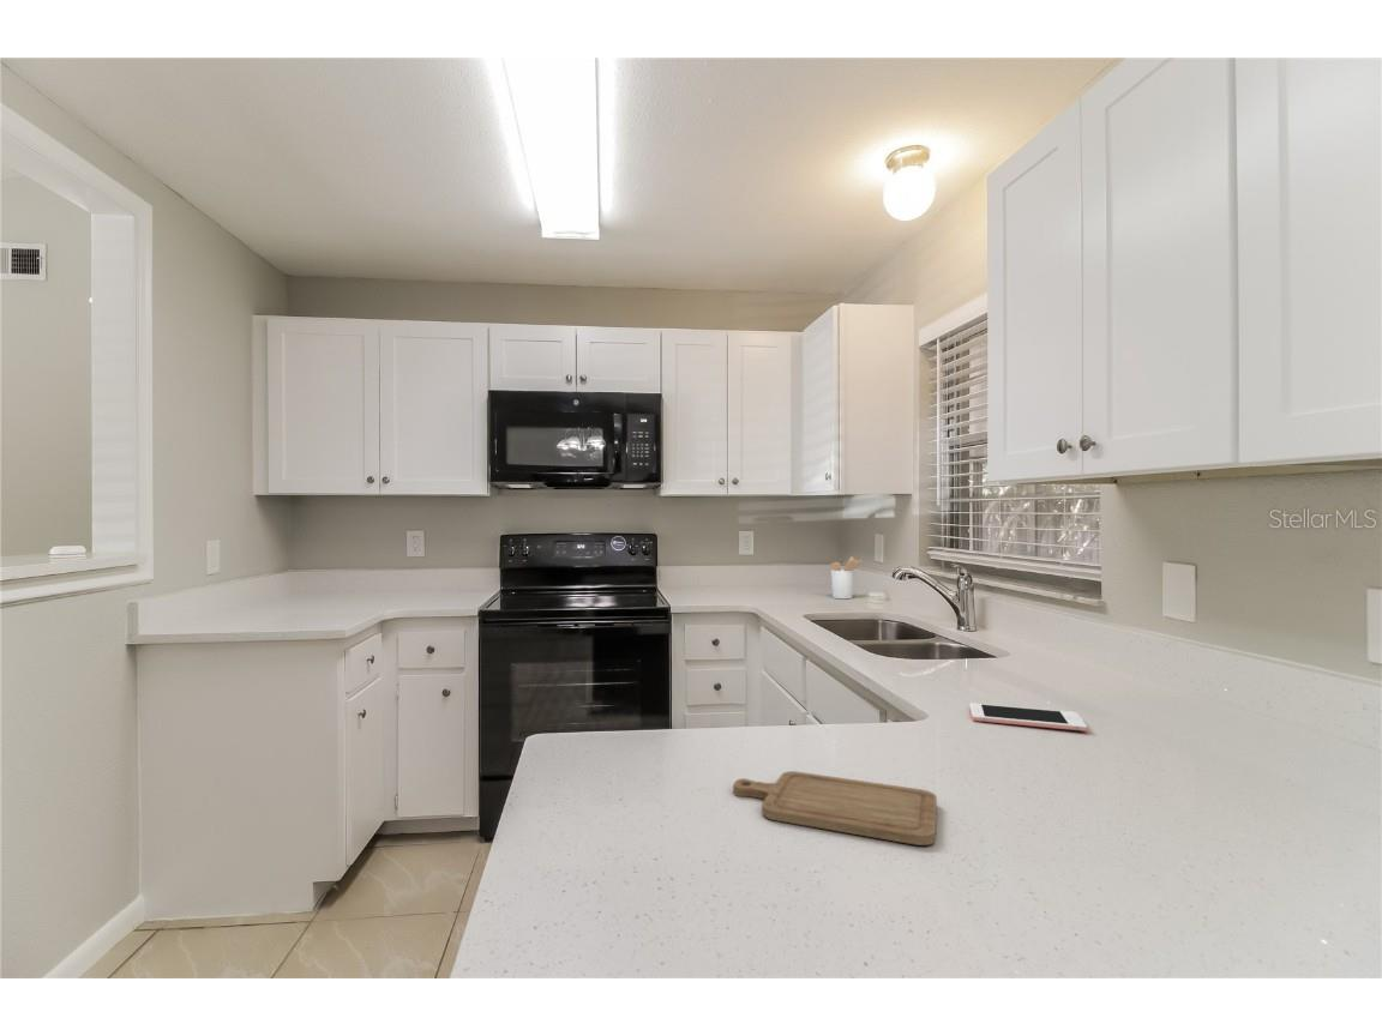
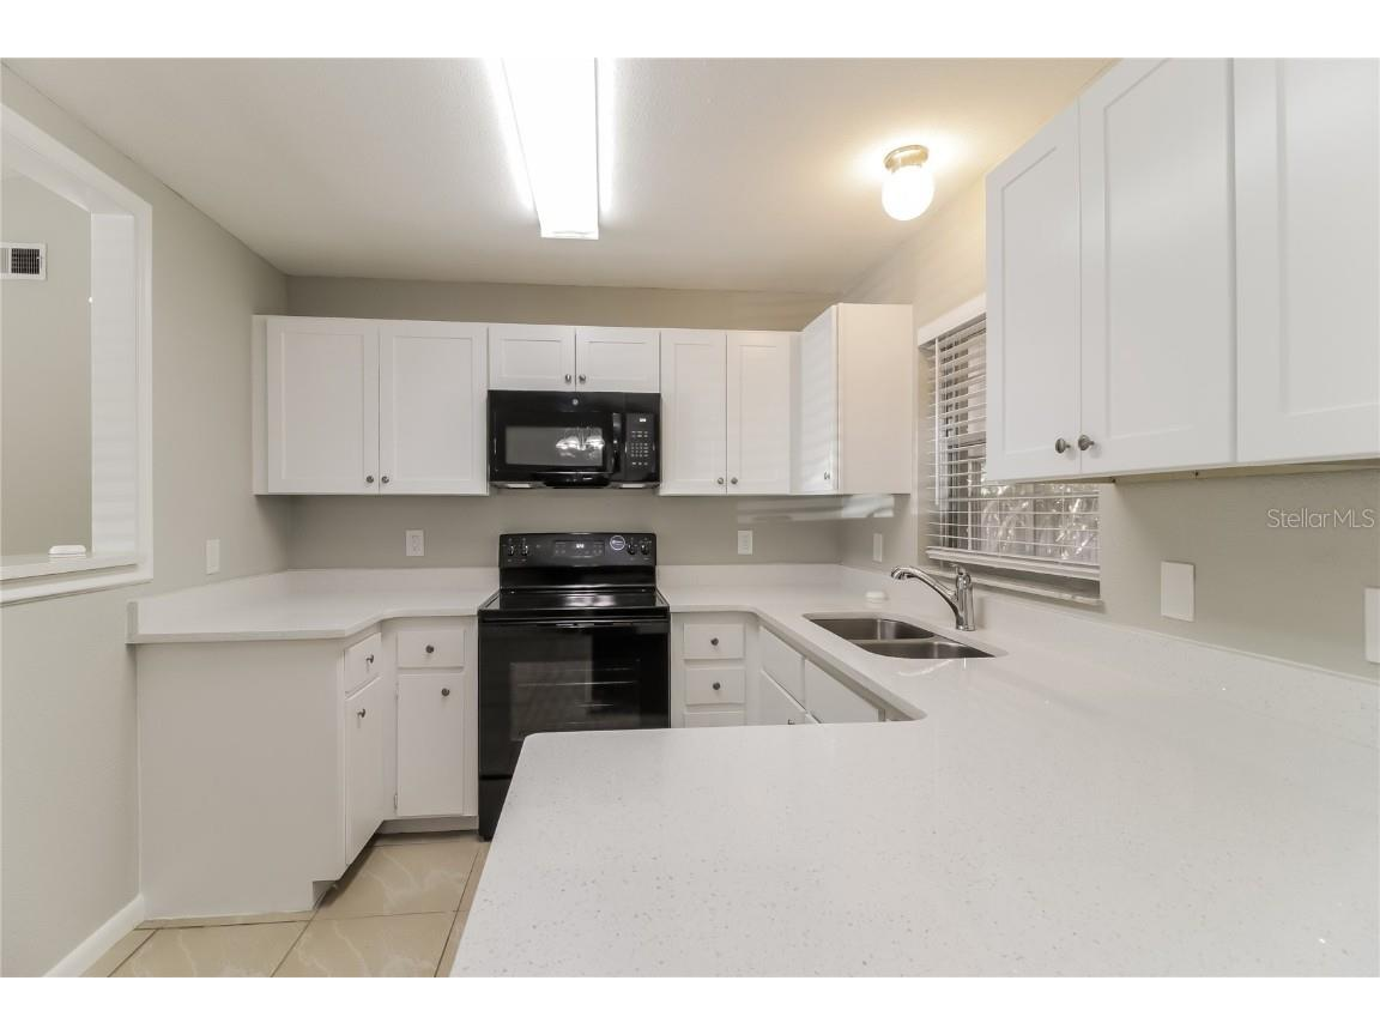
- chopping board (829, 800)
- utensil holder (846, 577)
- cell phone (1025, 716)
